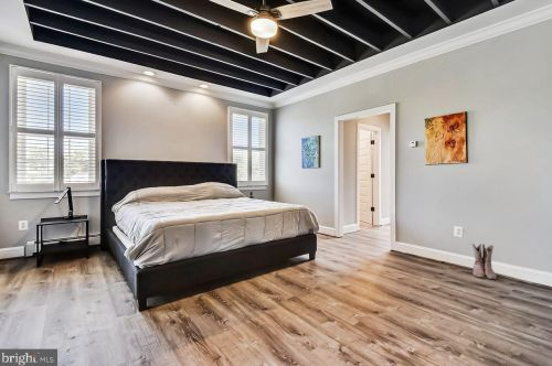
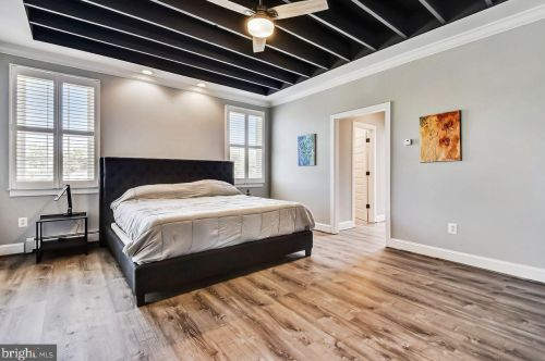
- boots (484, 259)
